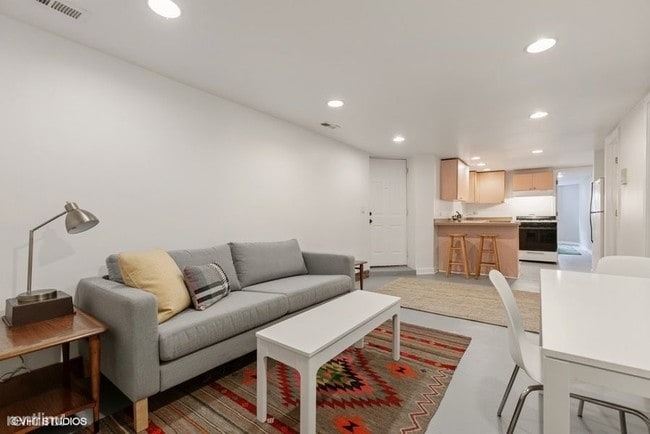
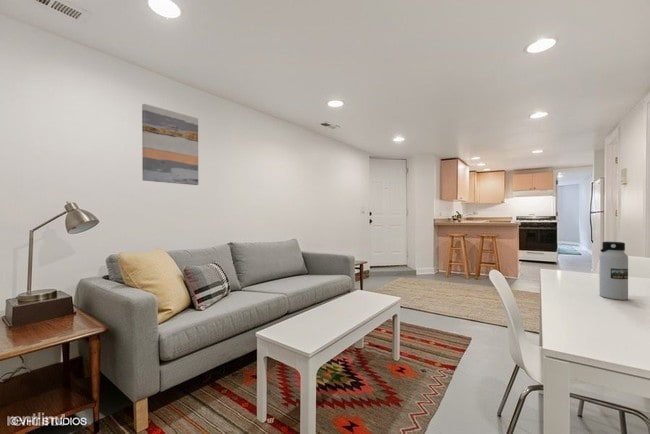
+ water bottle (613, 269)
+ wall art (172, 147)
